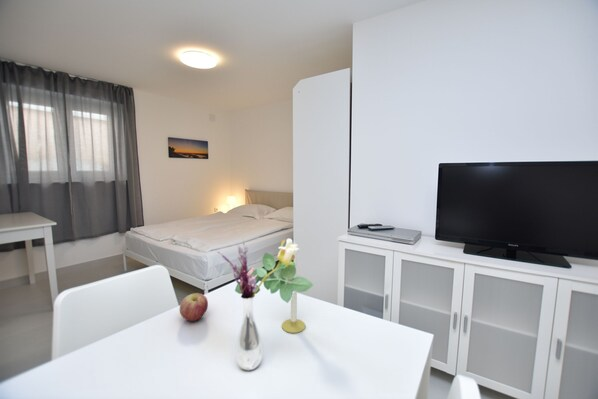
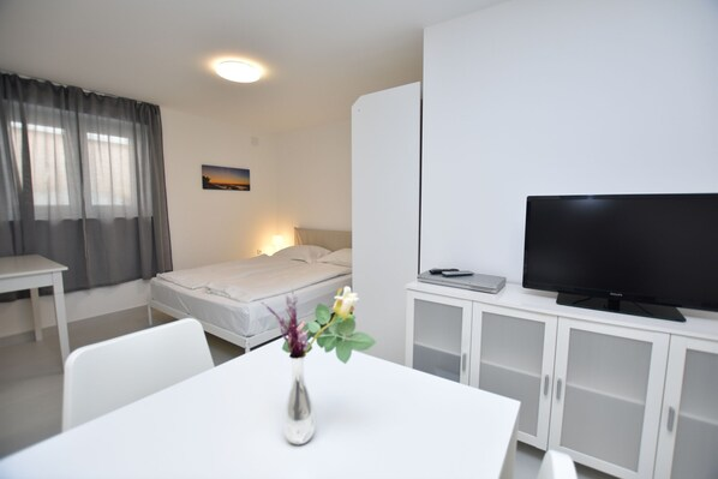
- apple (194, 307)
- candle (296, 274)
